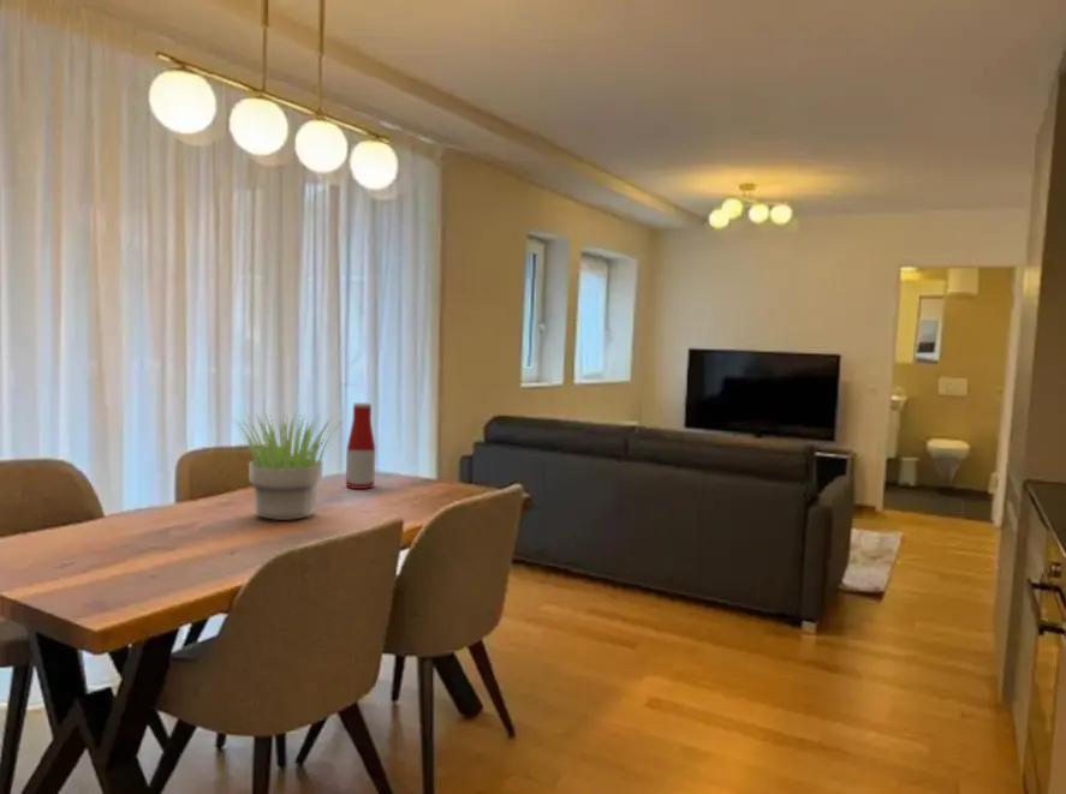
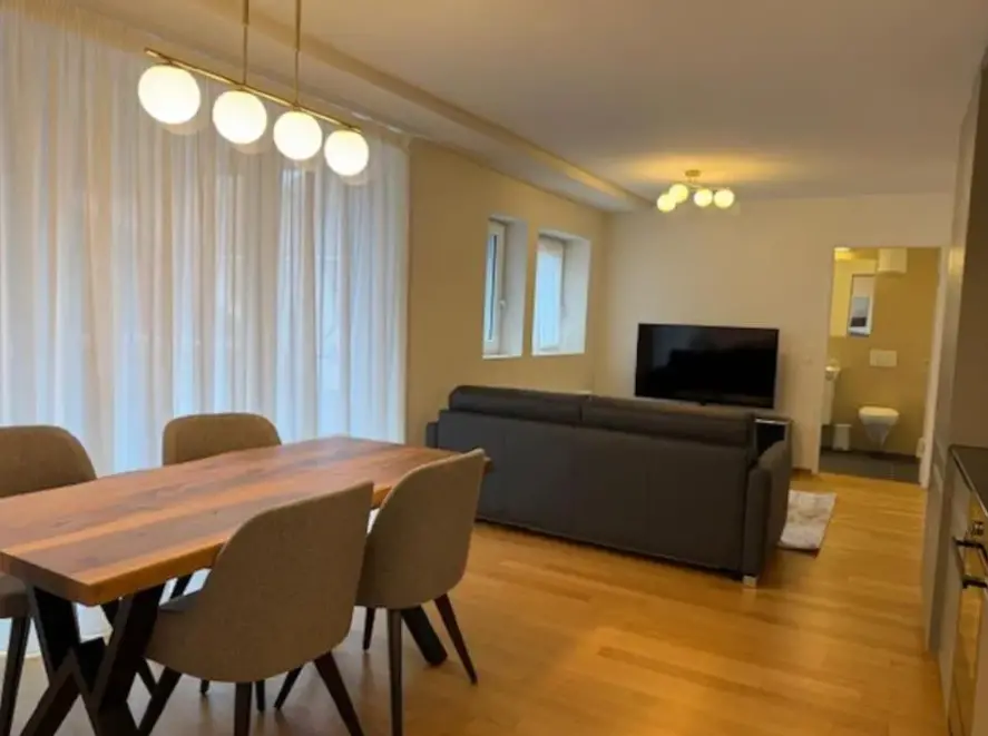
- bottle (361, 444)
- potted plant (287, 465)
